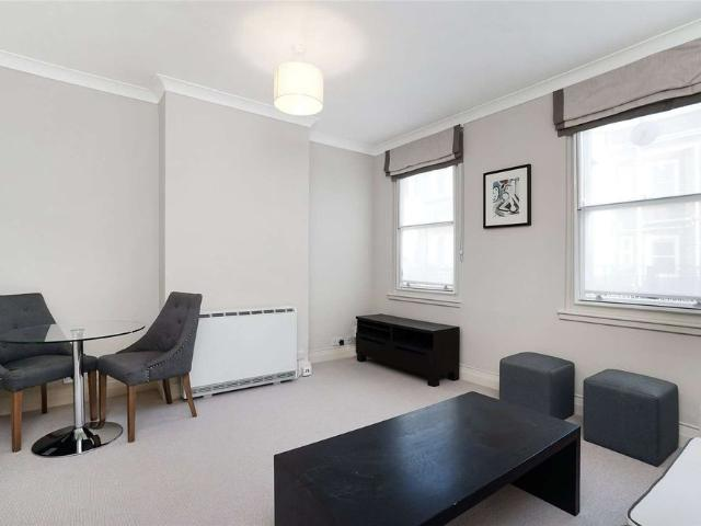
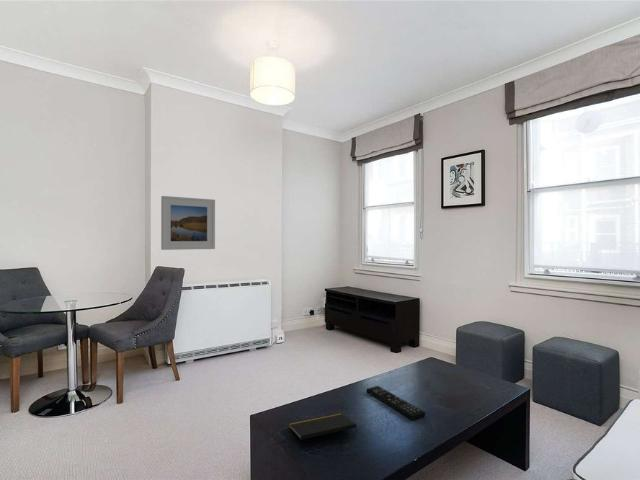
+ notepad (321, 425)
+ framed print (189, 223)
+ remote control (393, 400)
